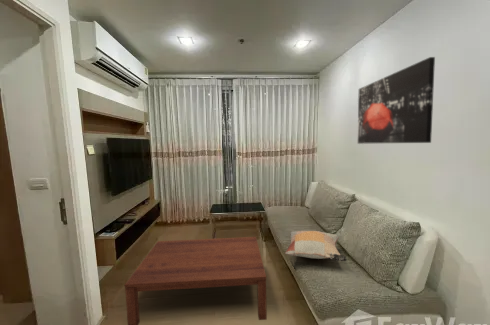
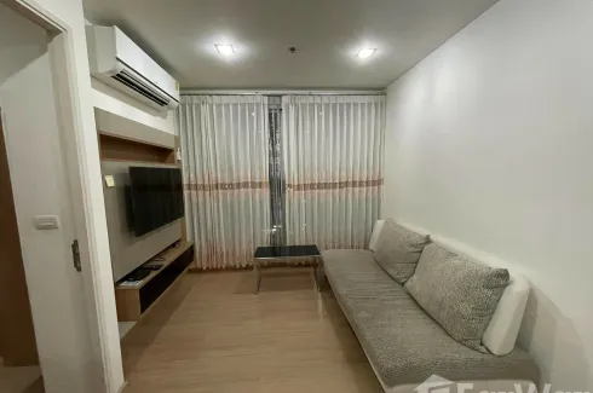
- decorative pillow (314, 244)
- coffee table (203, 274)
- wall art (387, 110)
